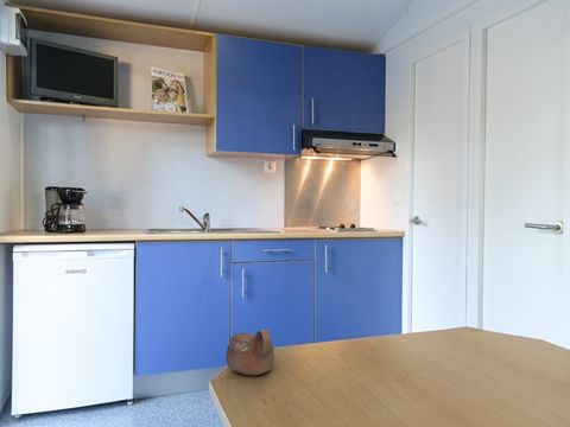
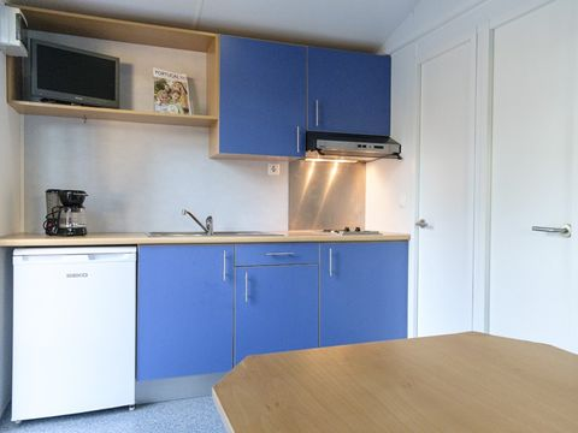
- cup (249, 348)
